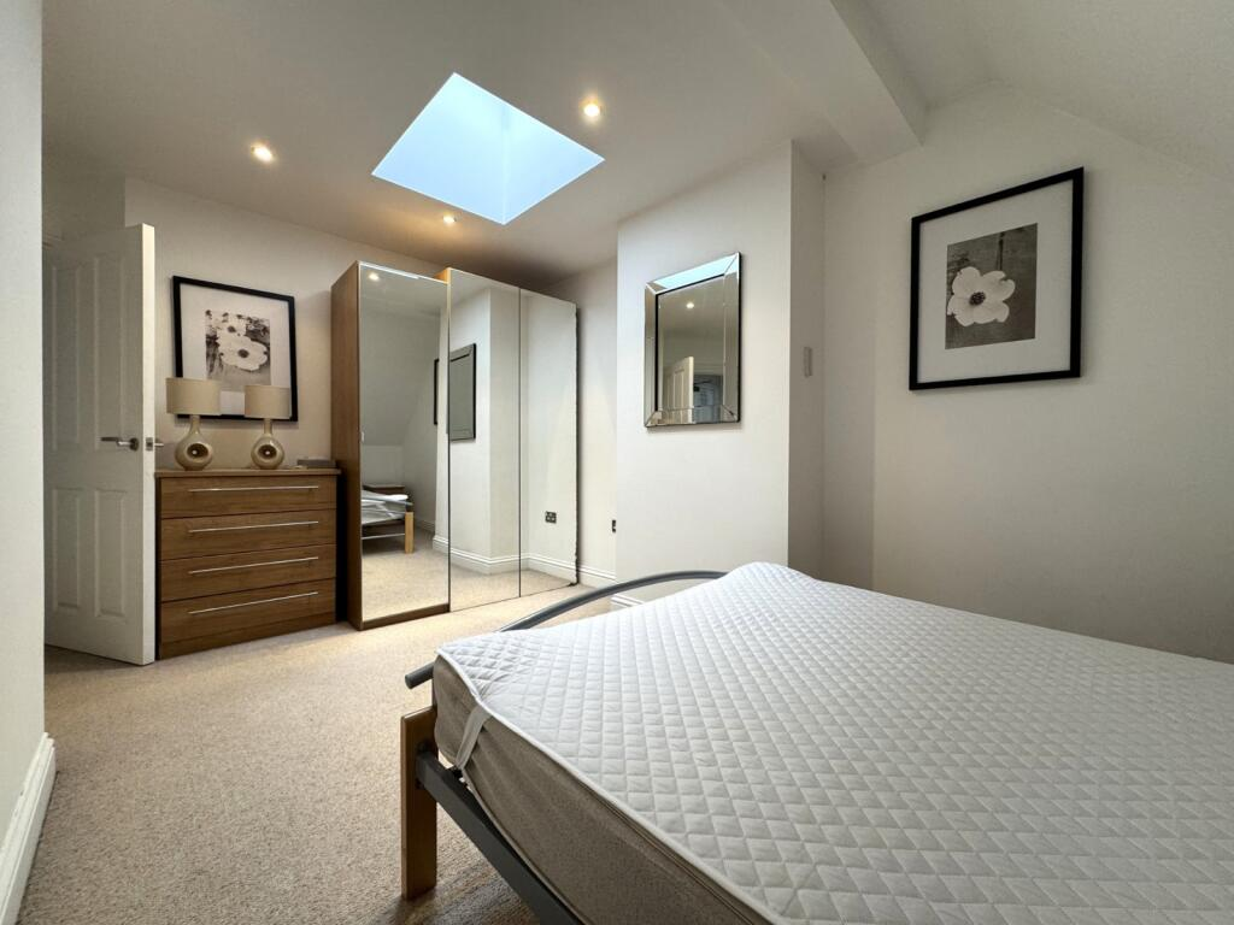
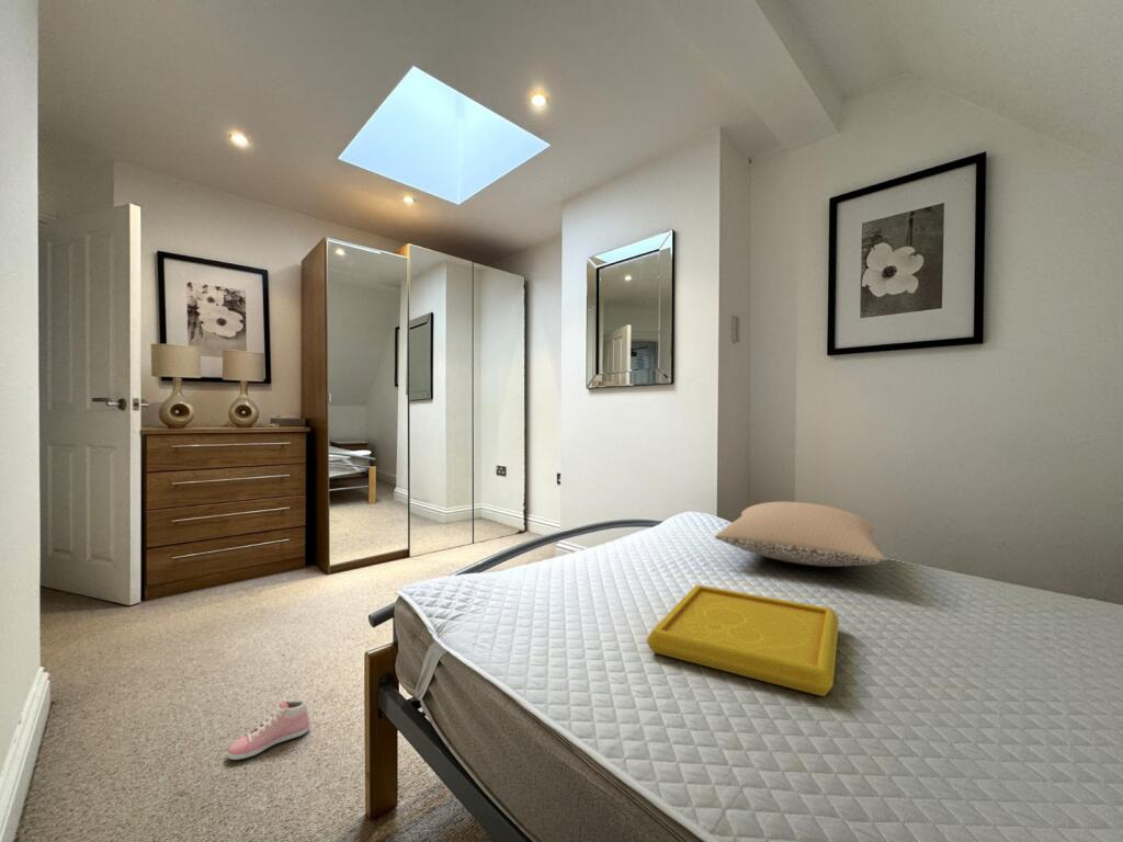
+ serving tray (747, 629)
+ pillow (798, 532)
+ sneaker (270, 724)
